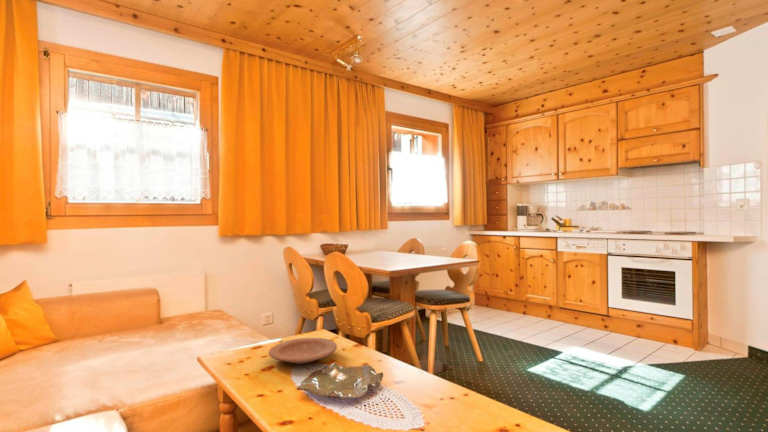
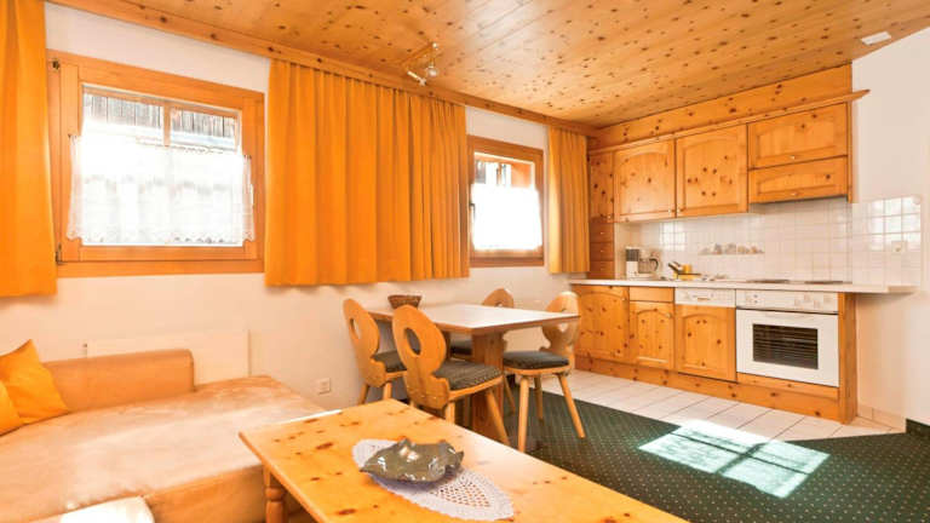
- plate (303, 352)
